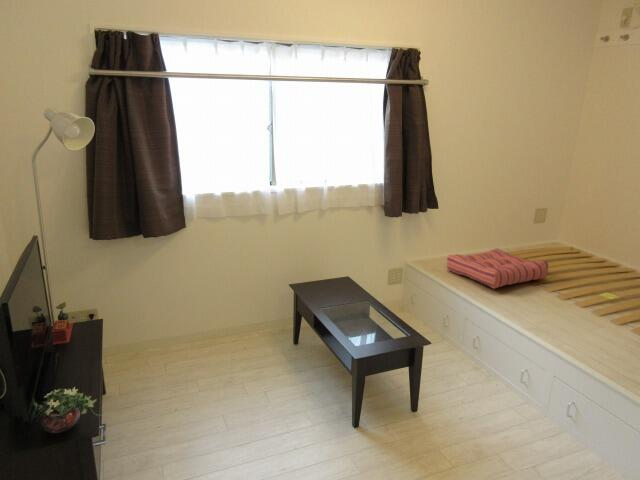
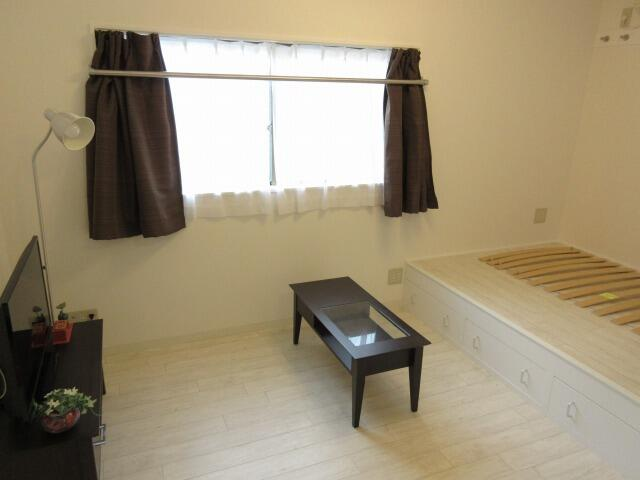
- seat cushion (495, 266)
